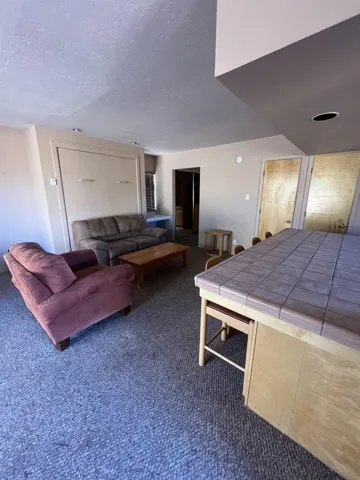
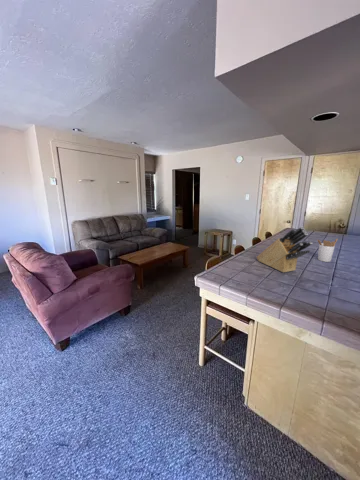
+ utensil holder (326, 249)
+ knife block (282, 246)
